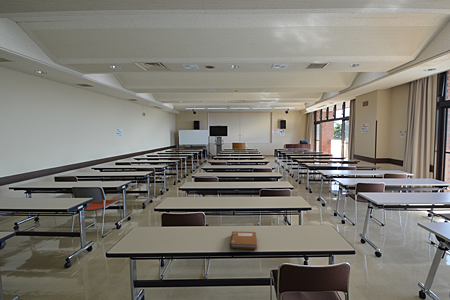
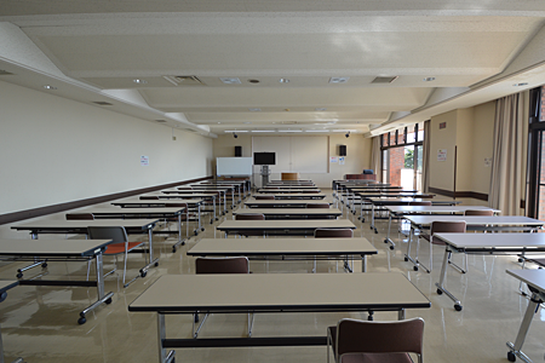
- notebook (243, 239)
